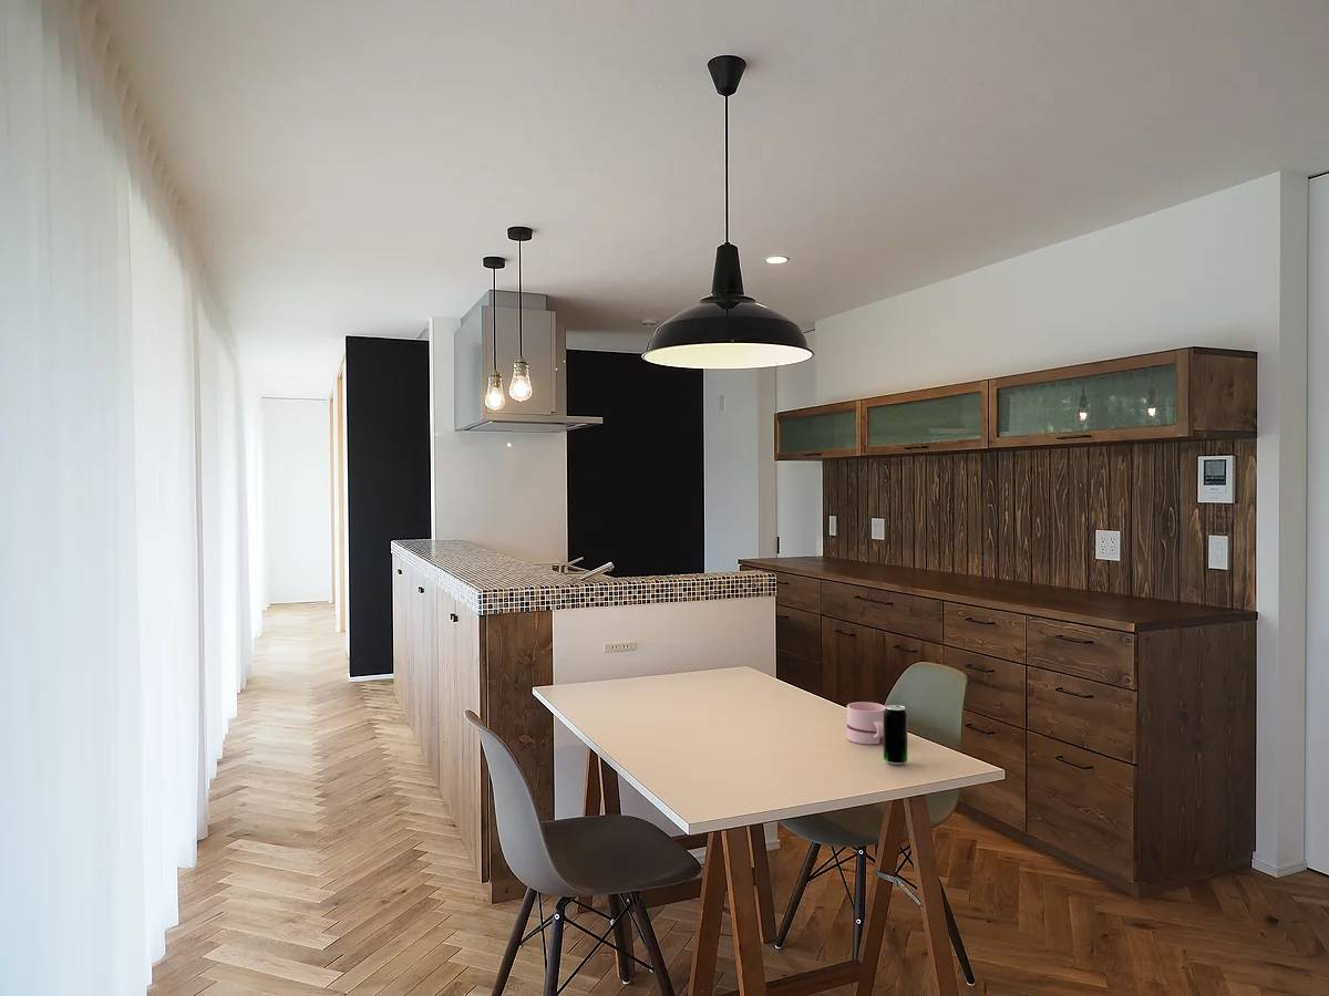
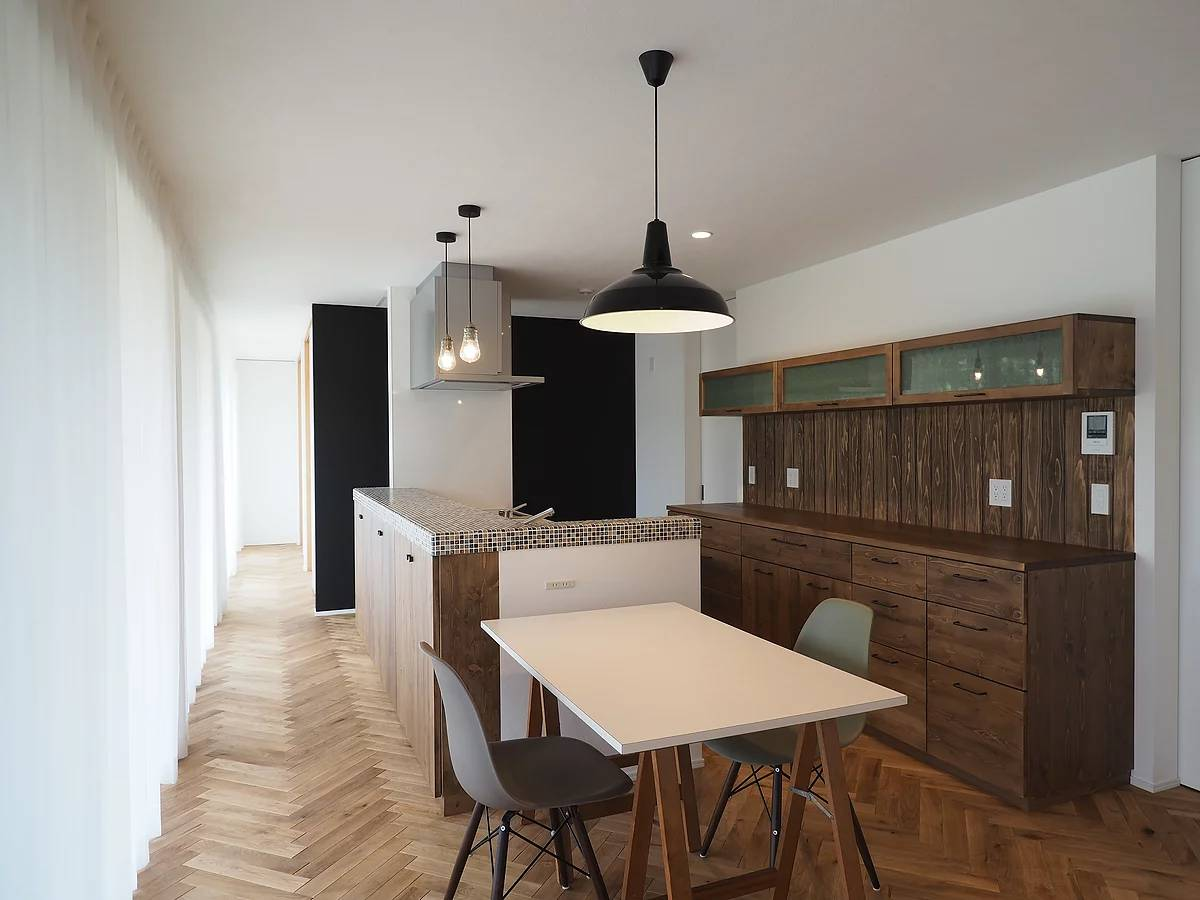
- beverage can (895, 735)
- mug (868, 724)
